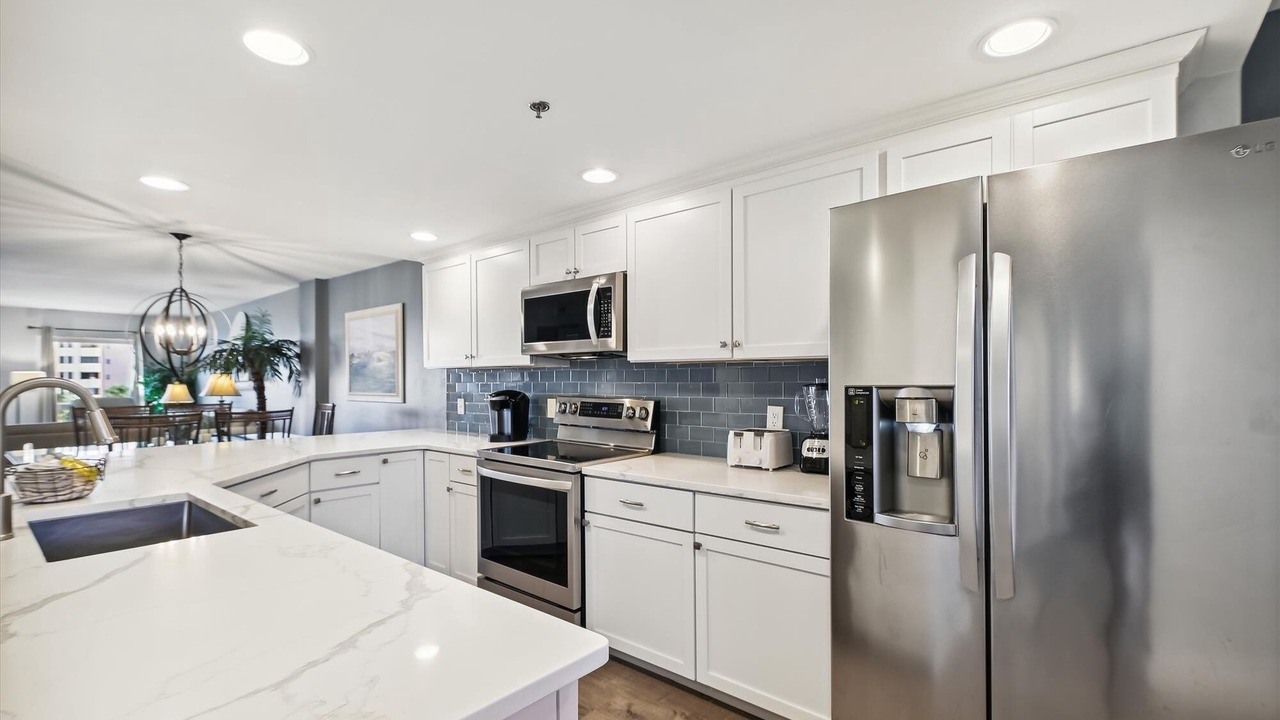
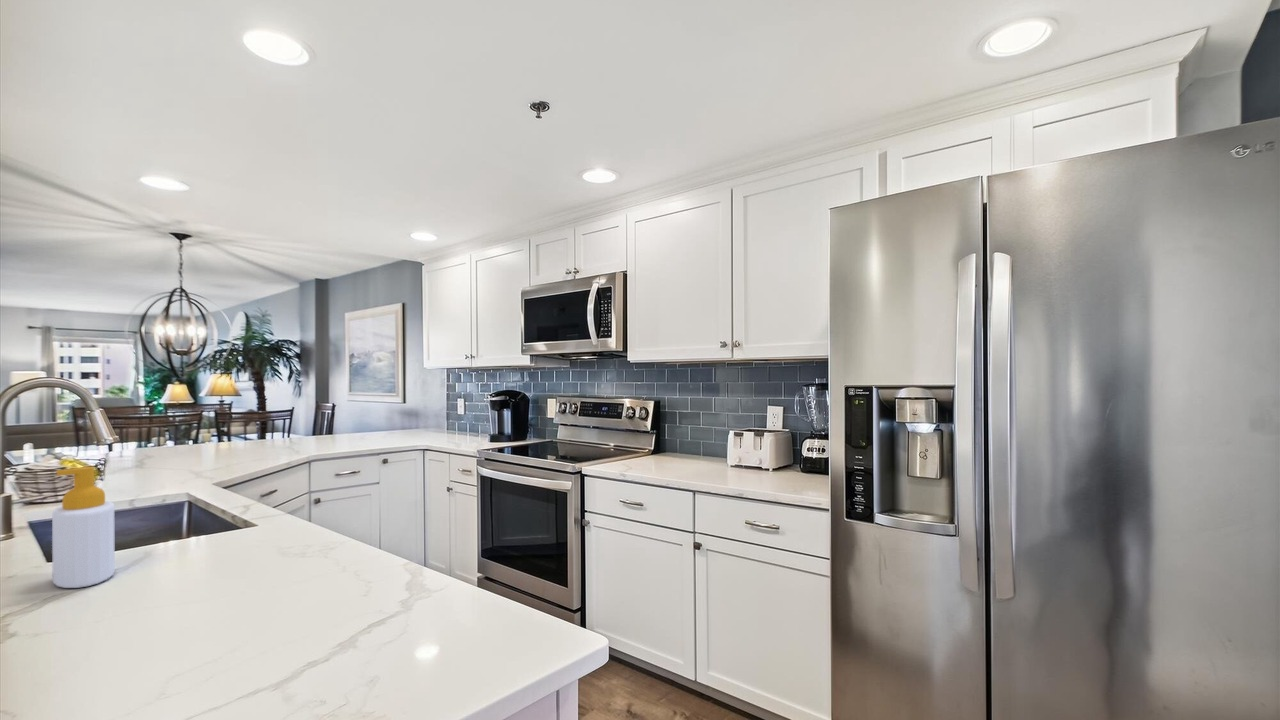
+ soap bottle (84, 522)
